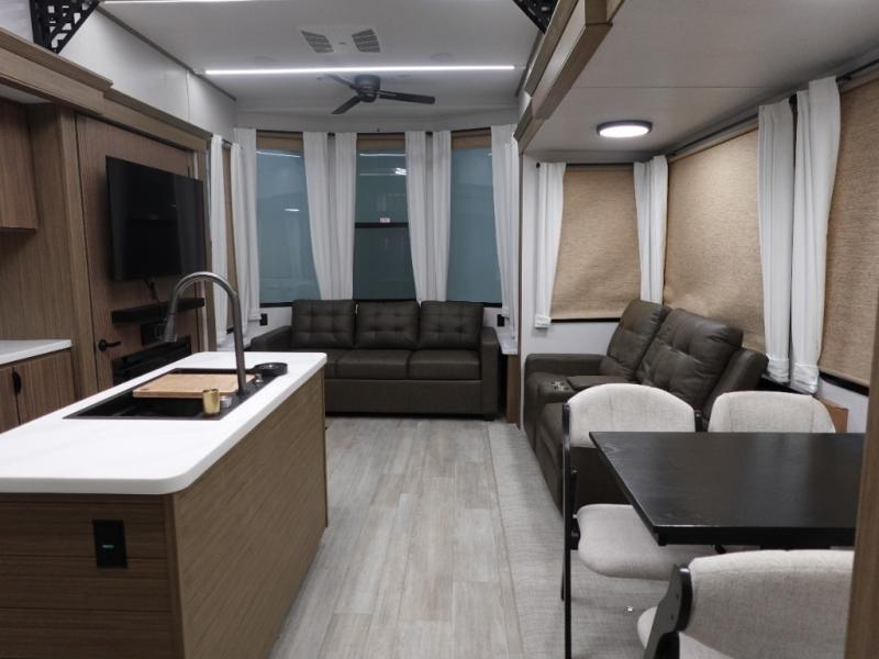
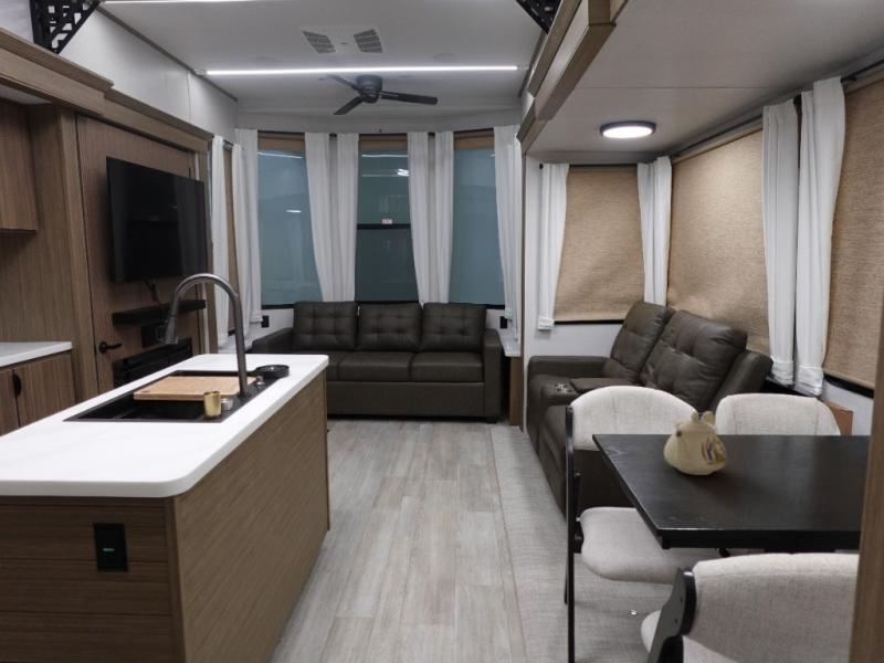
+ teapot (695, 440)
